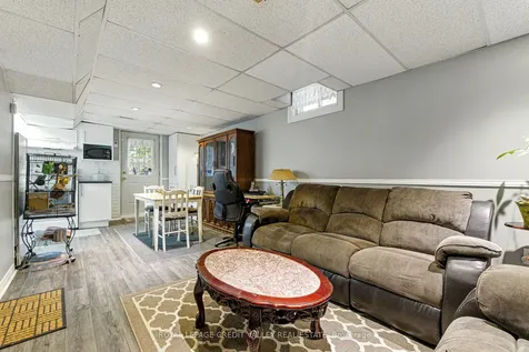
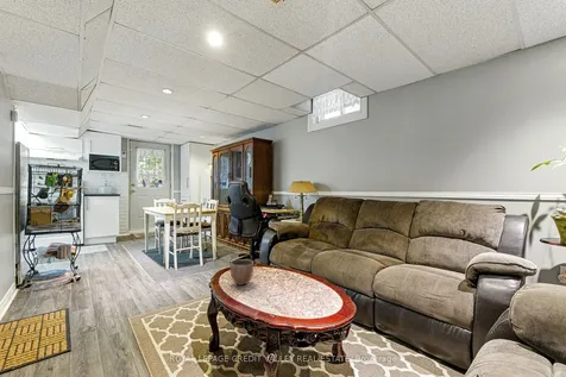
+ decorative bowl (241, 272)
